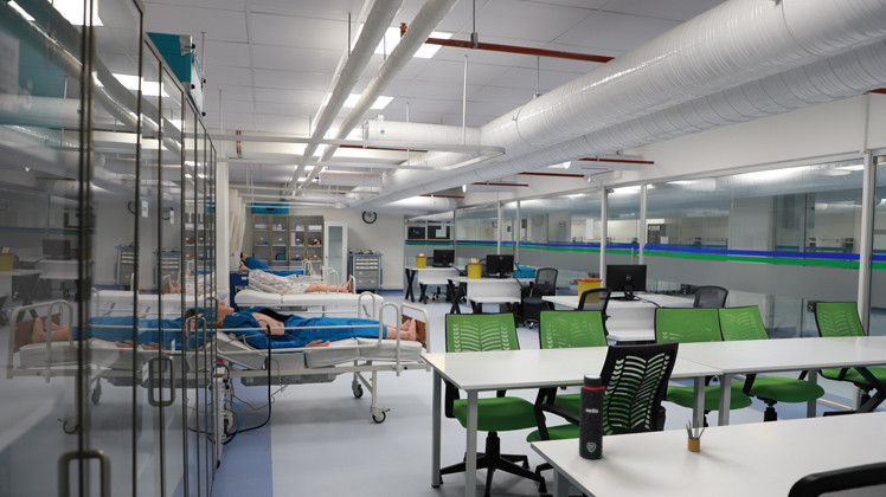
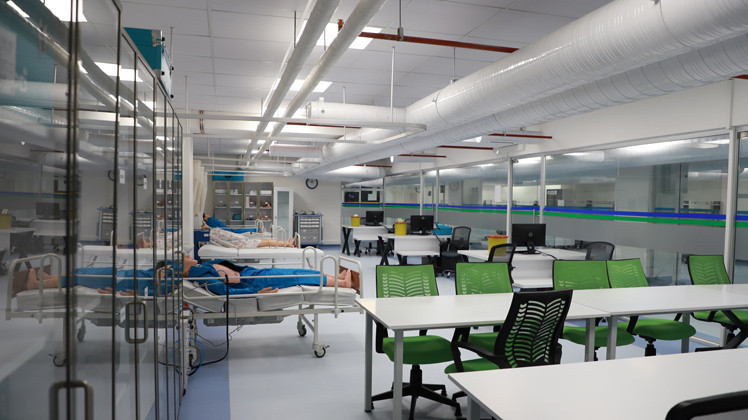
- water bottle (593, 415)
- pencil box (694, 435)
